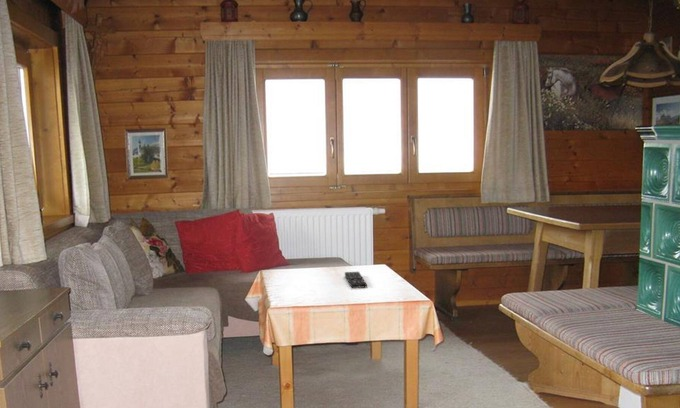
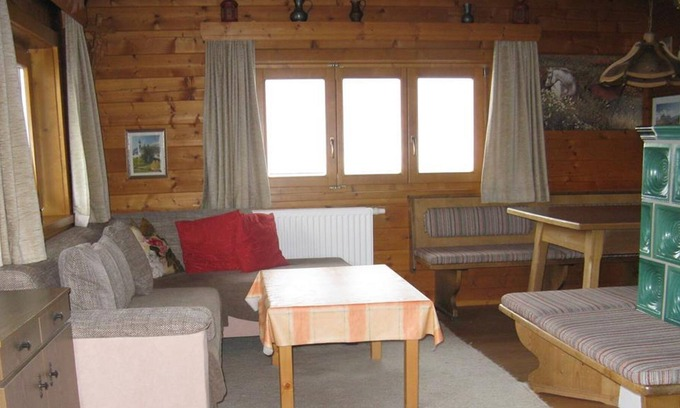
- remote control (355, 279)
